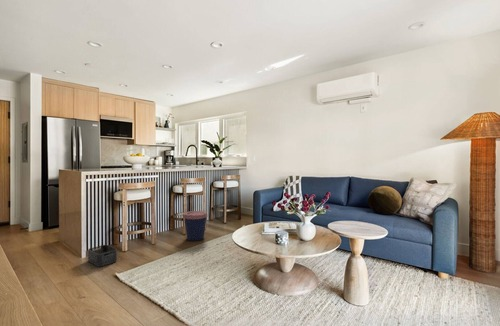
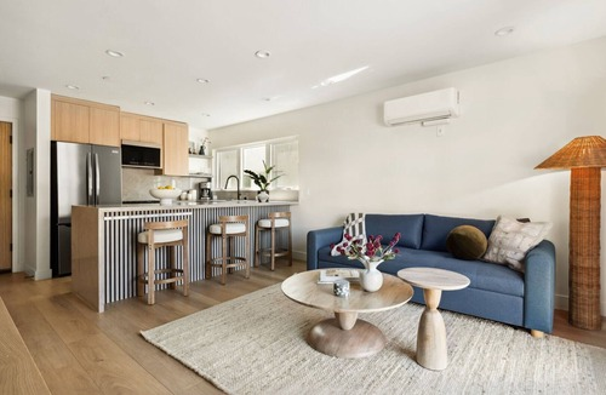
- coffee cup (195, 225)
- storage bin (102, 255)
